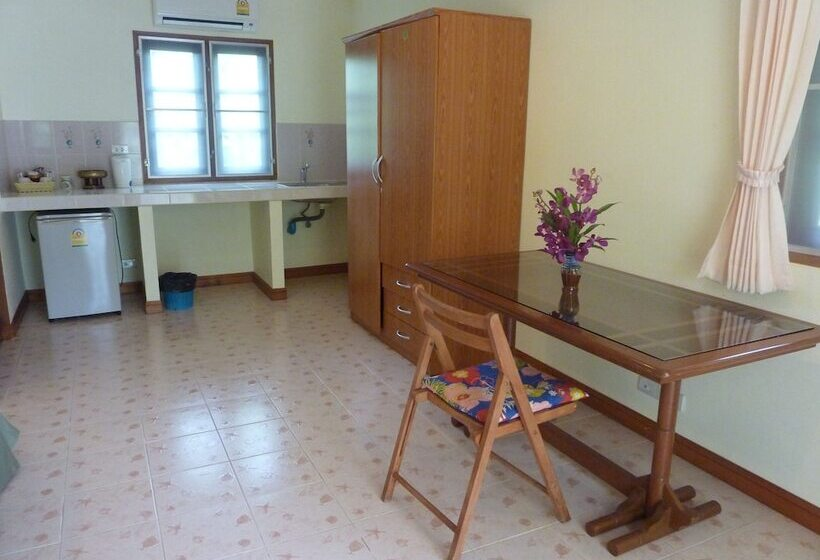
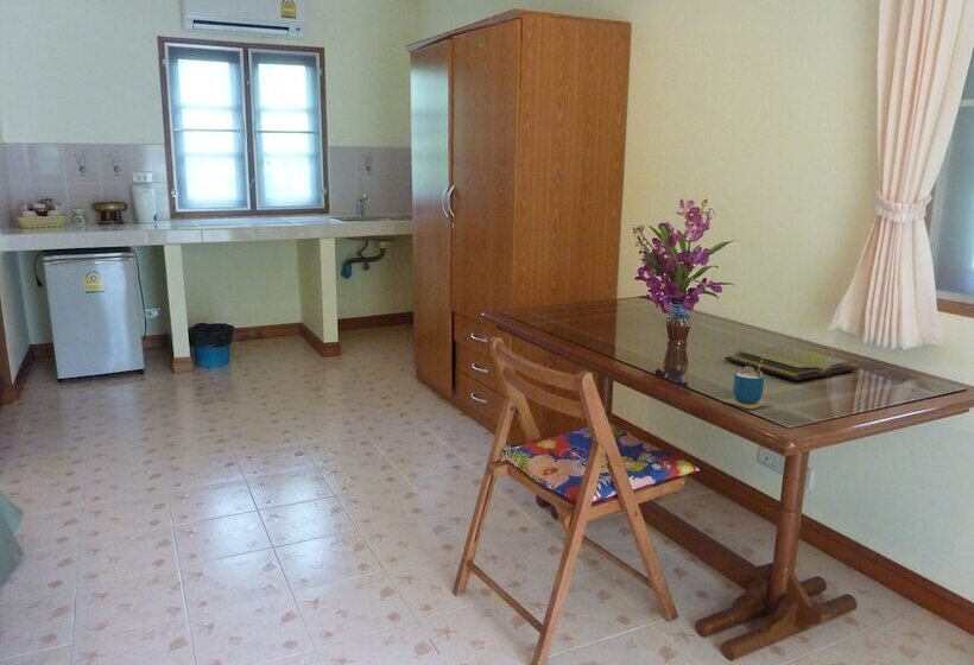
+ cup (748, 379)
+ diary (790, 360)
